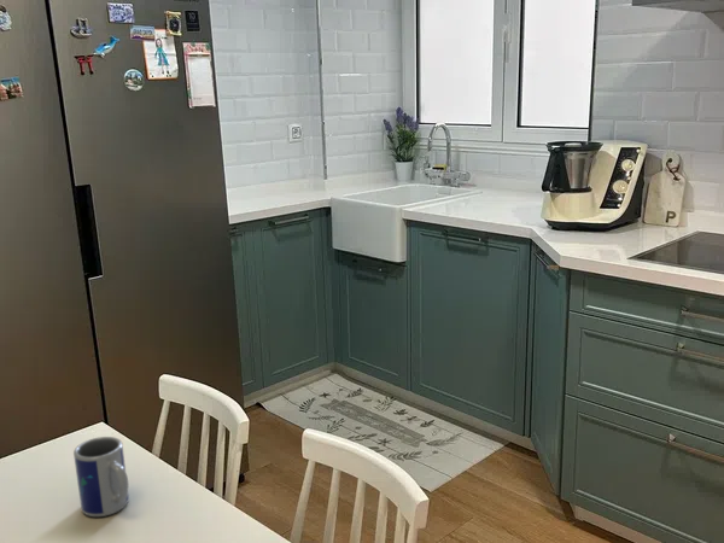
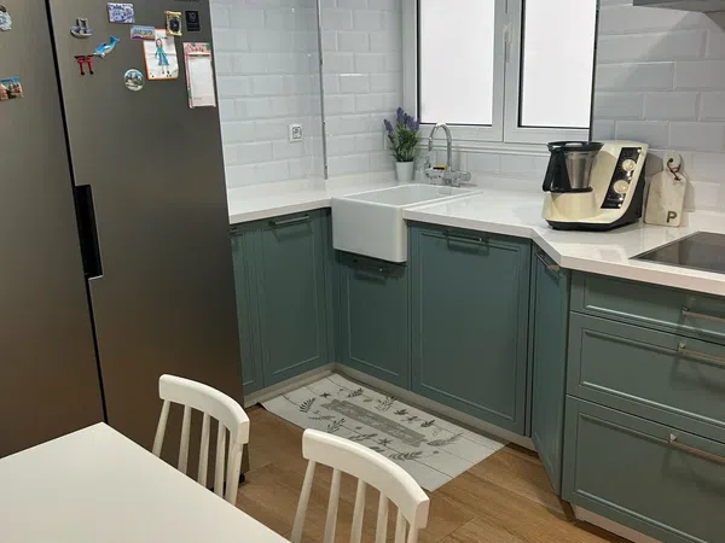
- mug (107, 479)
